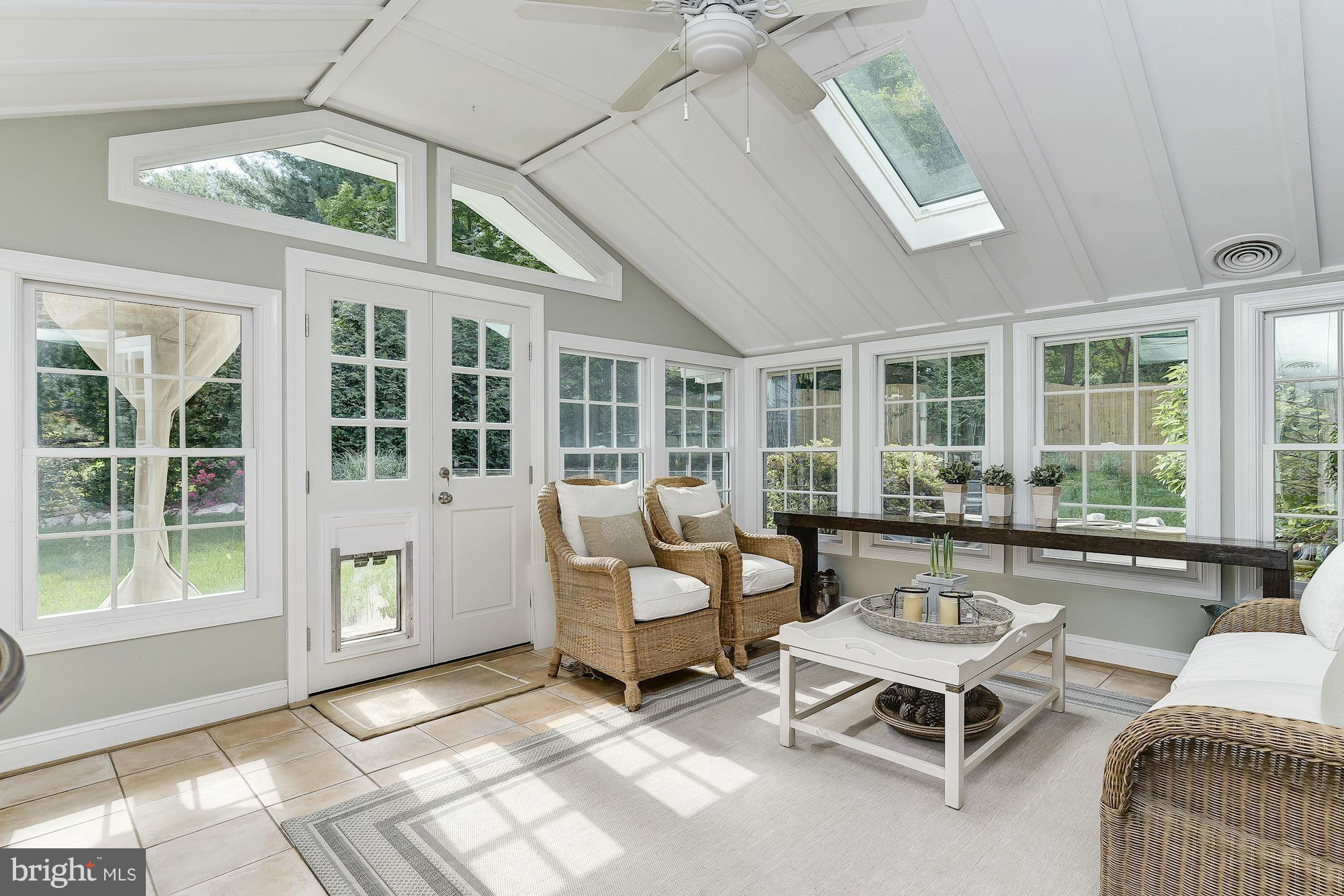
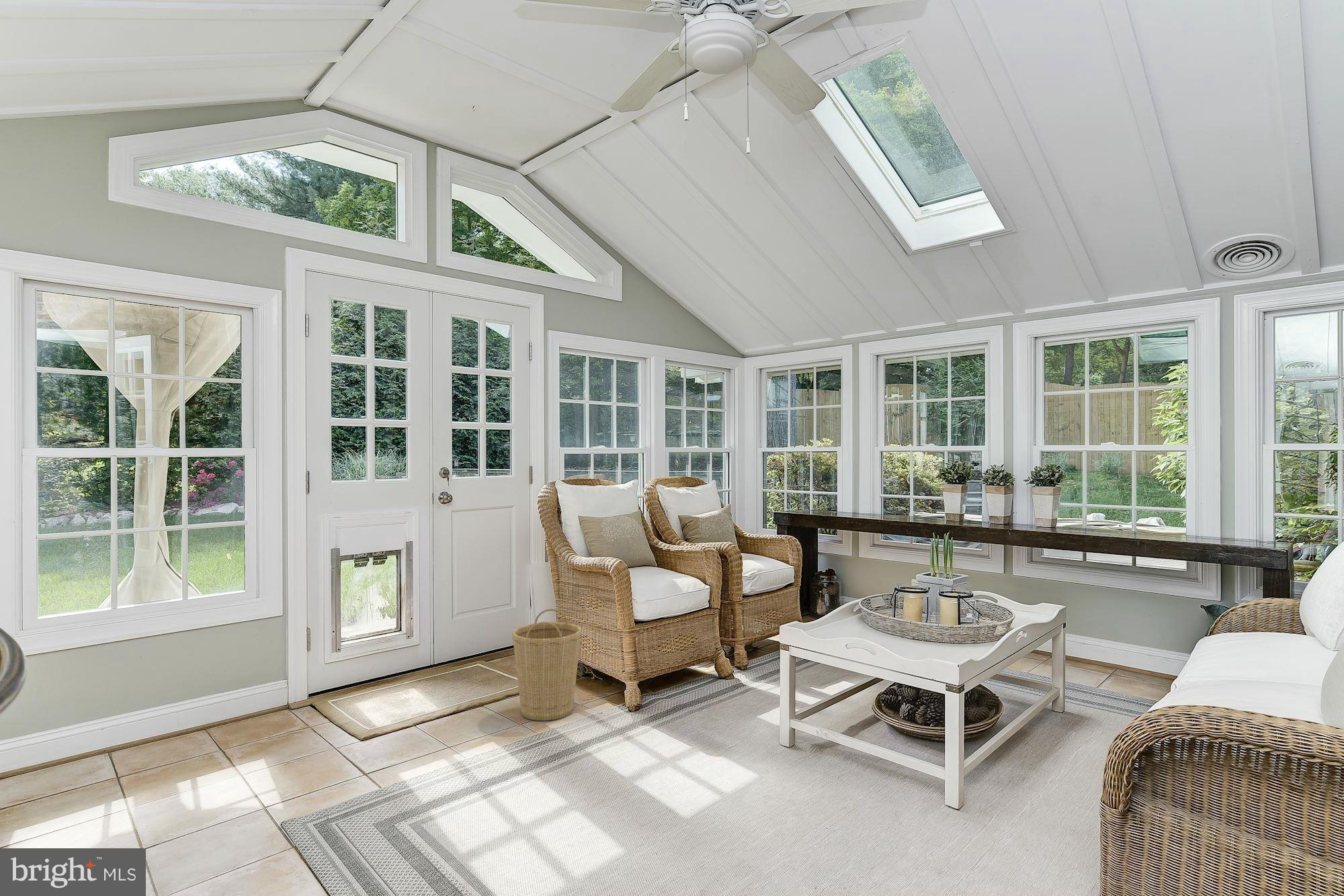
+ basket (547, 662)
